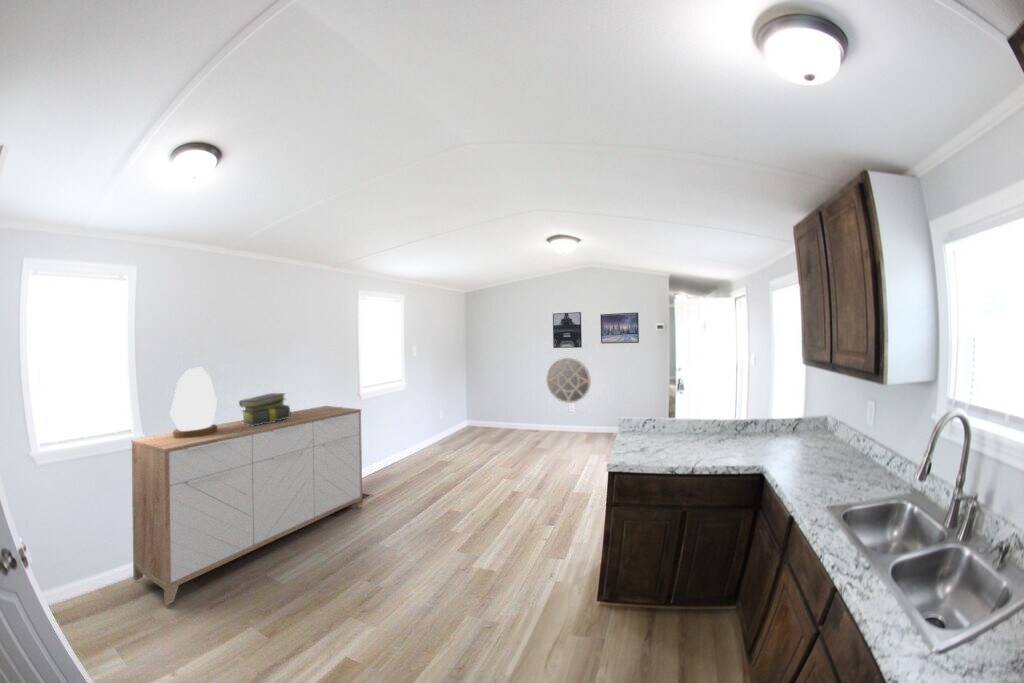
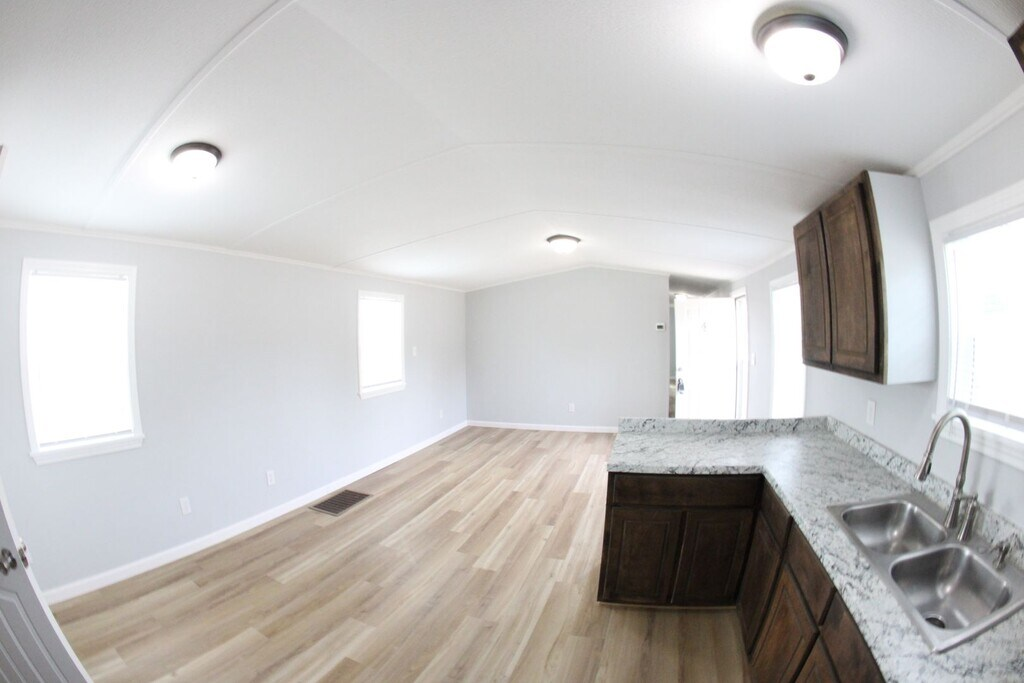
- stack of books (265, 408)
- wall art (567, 330)
- sideboard (267, 479)
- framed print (619, 328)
- home mirror (568, 380)
- table lamp (194, 400)
